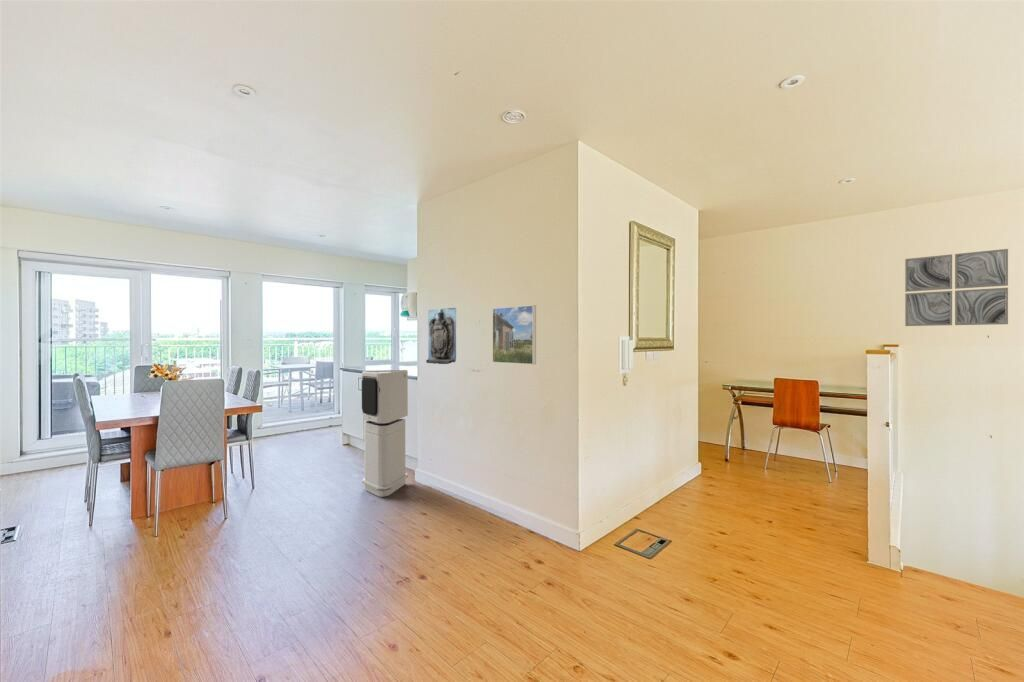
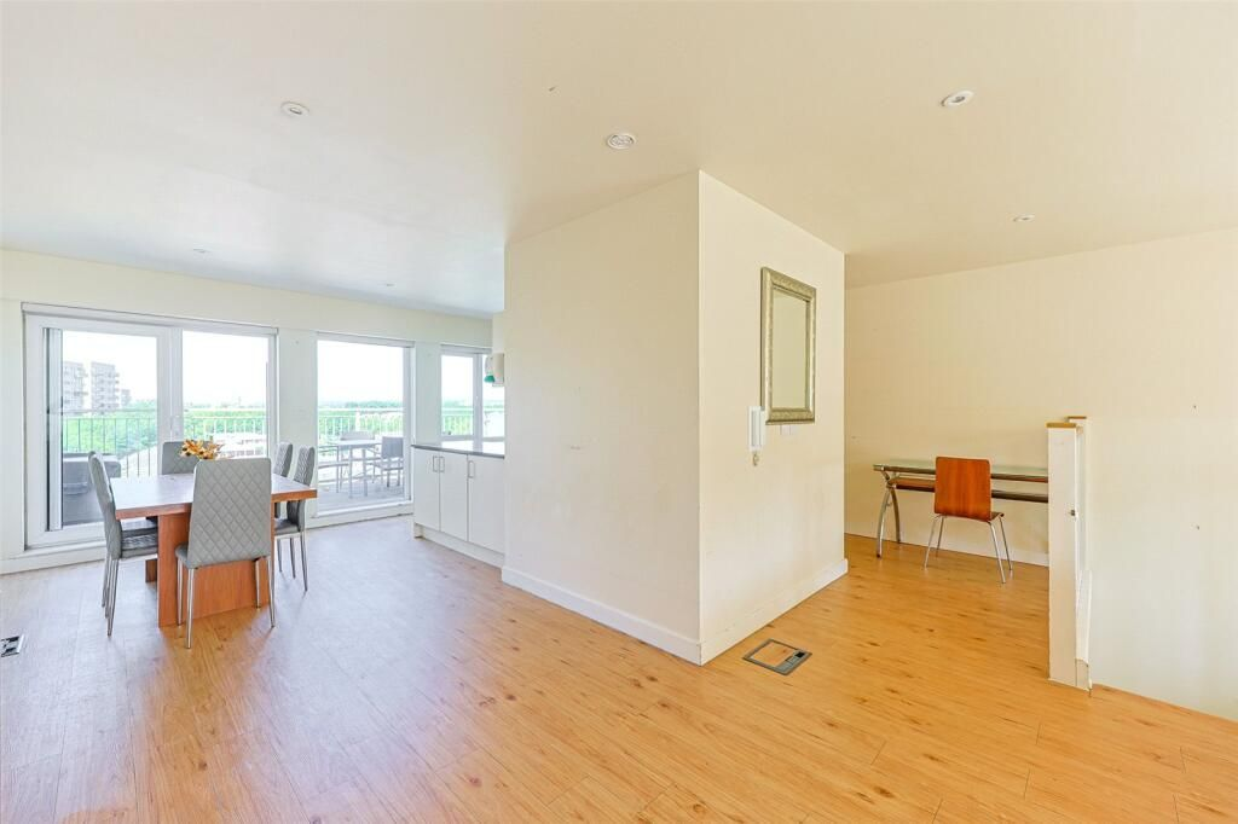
- wall art (955, 288)
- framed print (513, 335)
- wall sculpture (439, 336)
- air purifier (388, 429)
